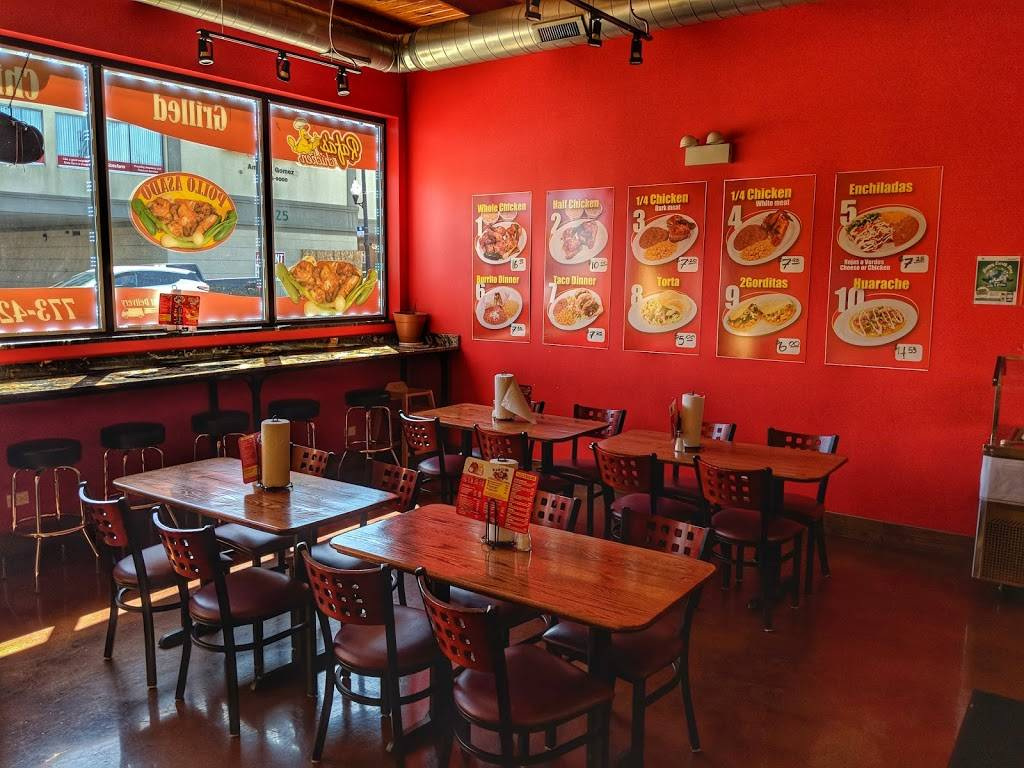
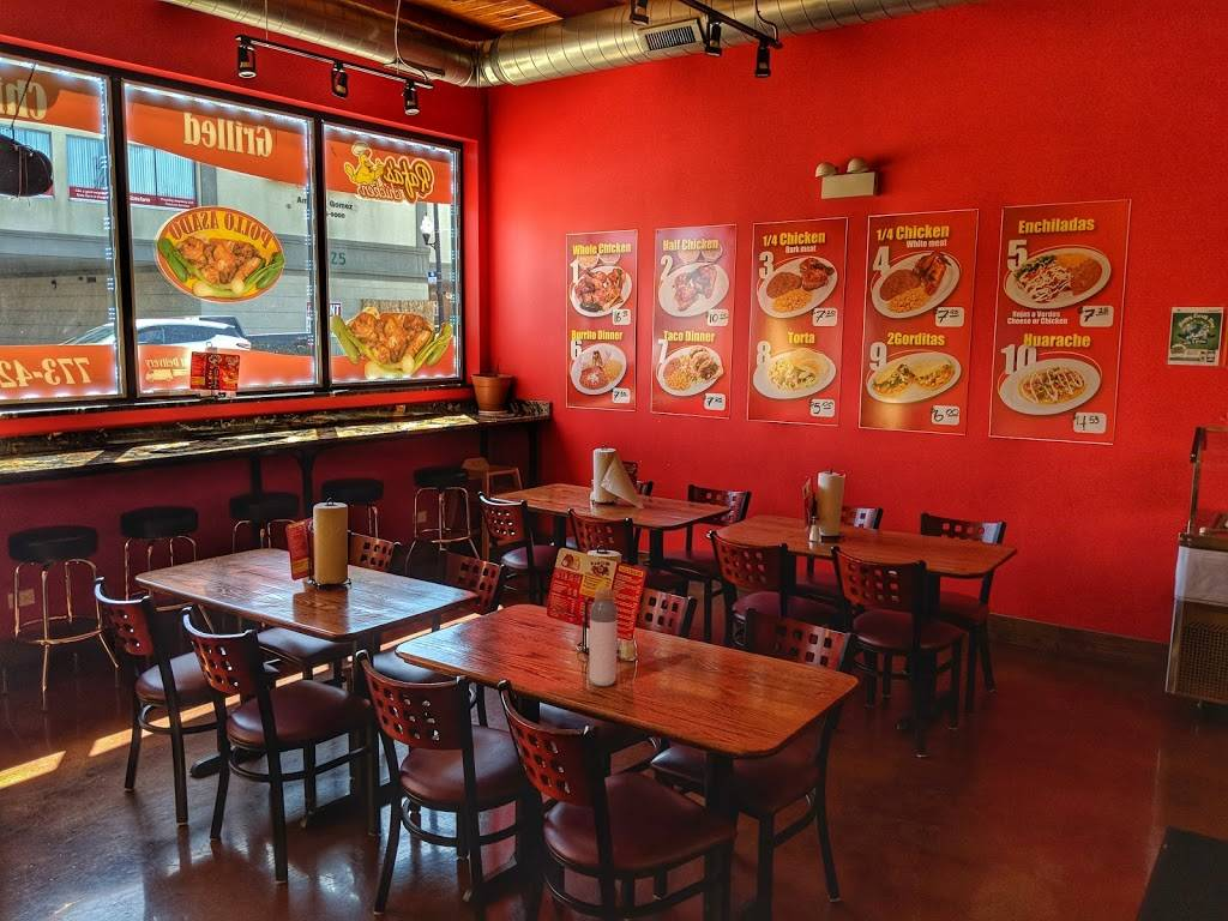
+ bottle (603, 636)
